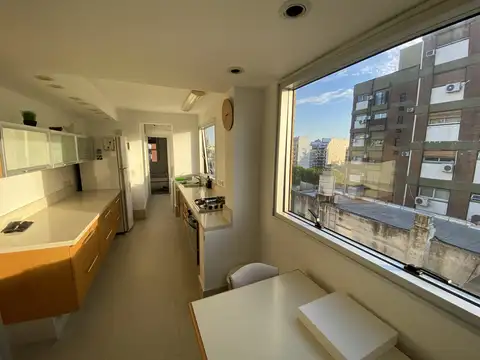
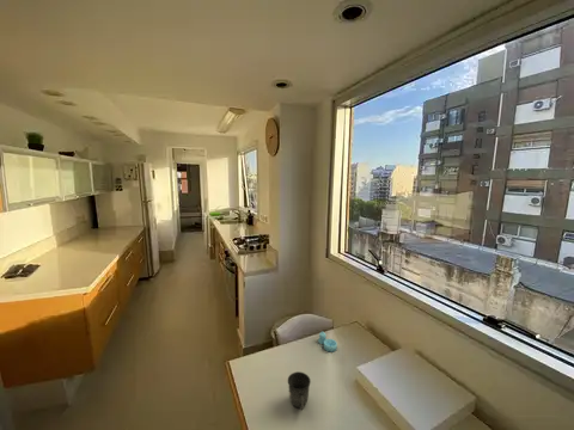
+ salt and pepper shaker set (326, 339)
+ mug (299, 394)
